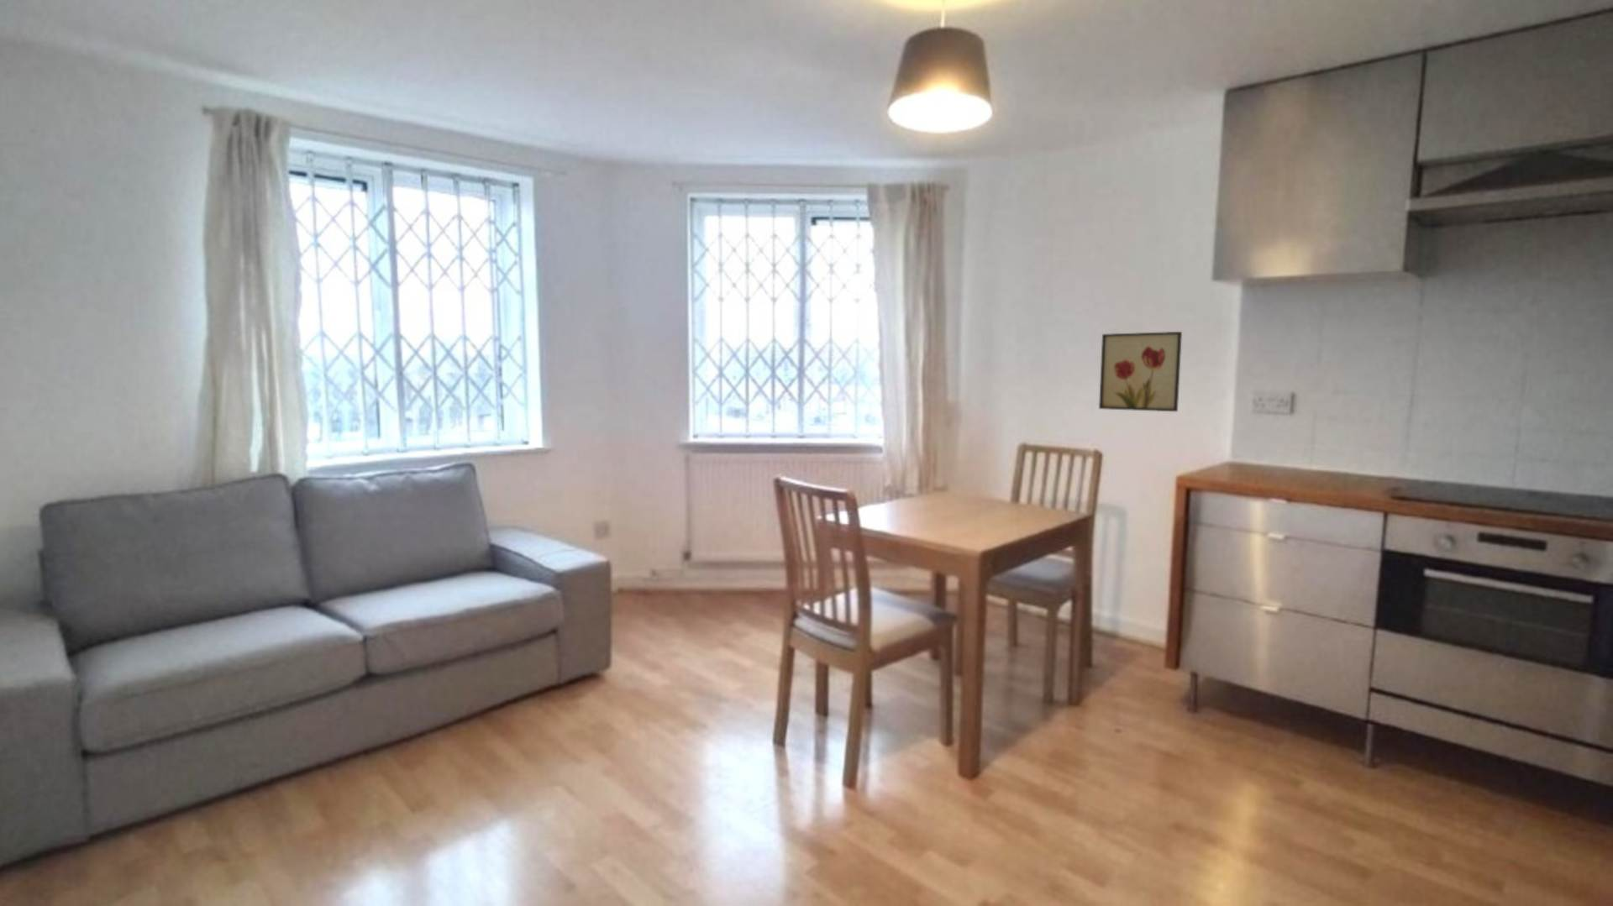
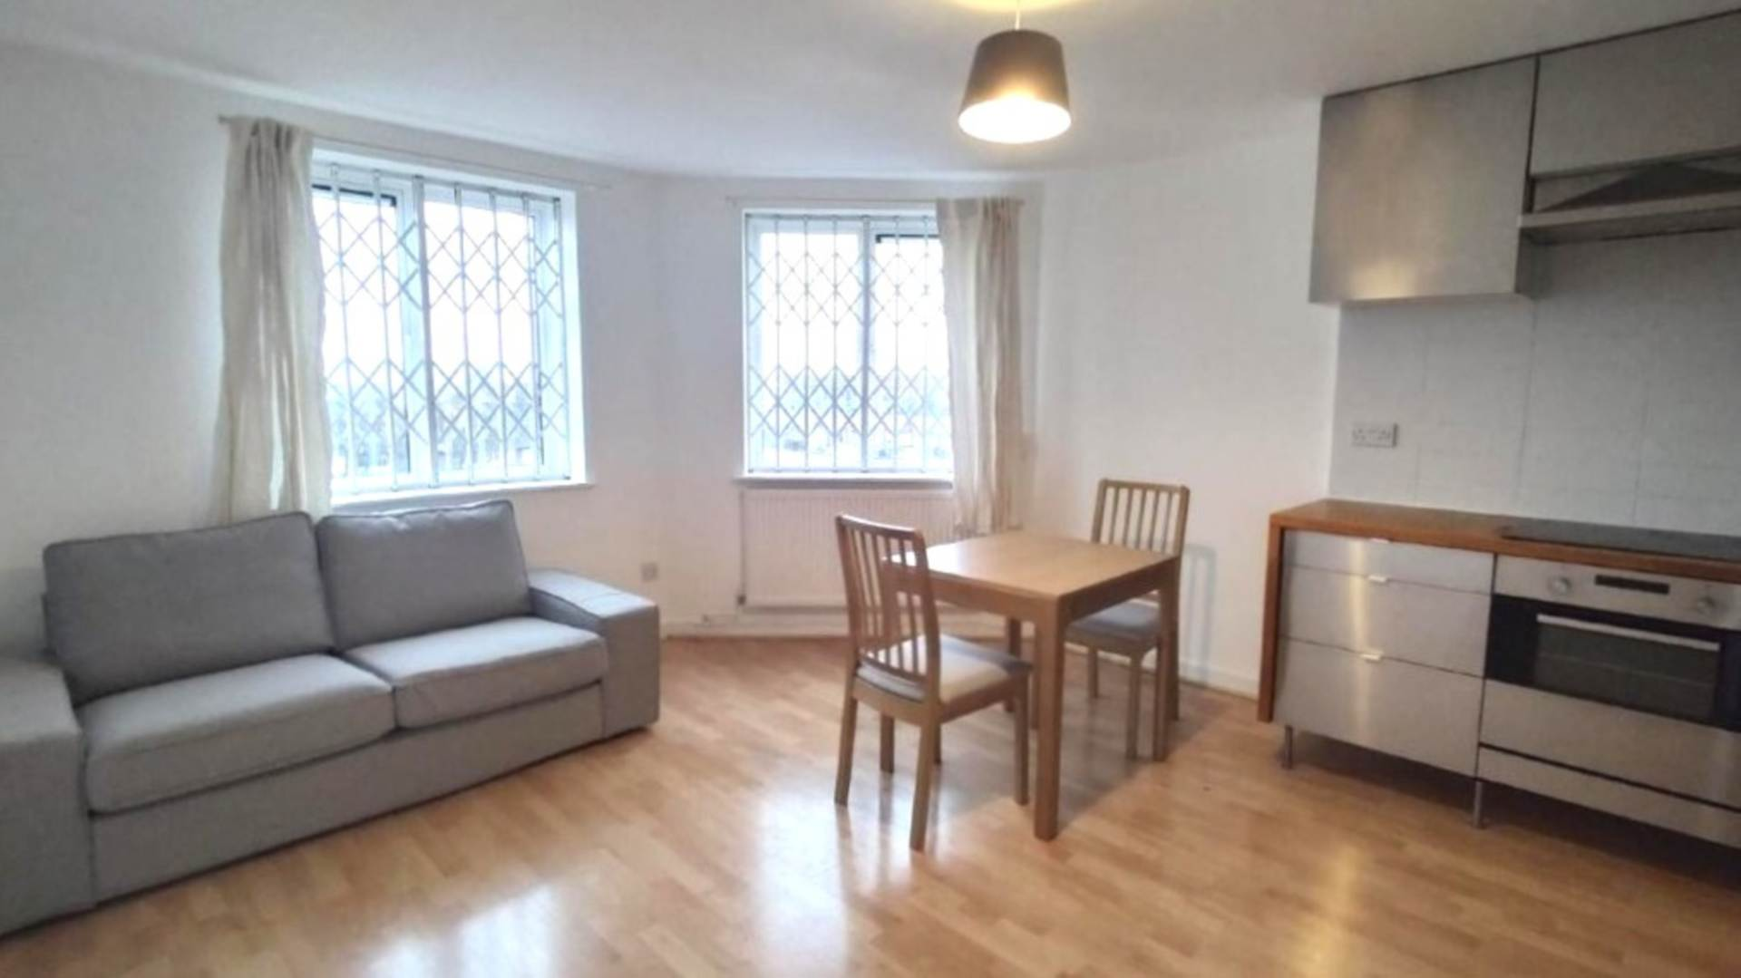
- wall art (1139, 371)
